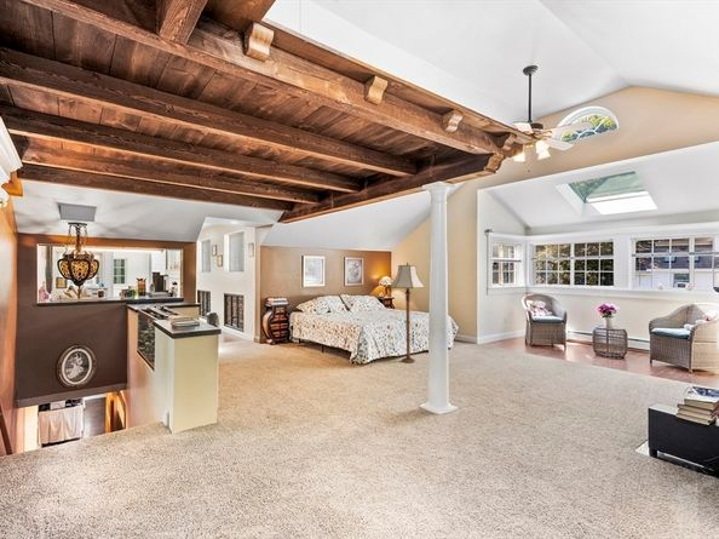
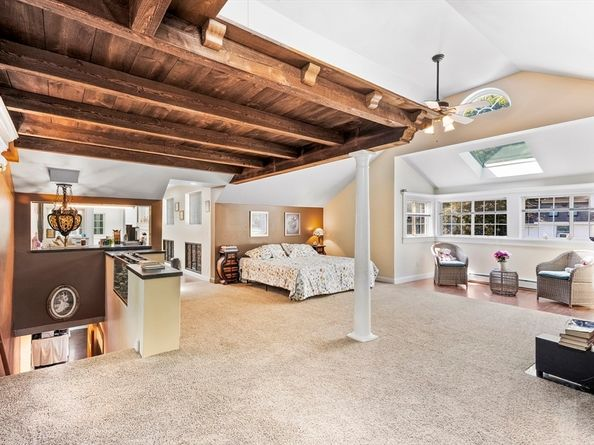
- floor lamp (407, 311)
